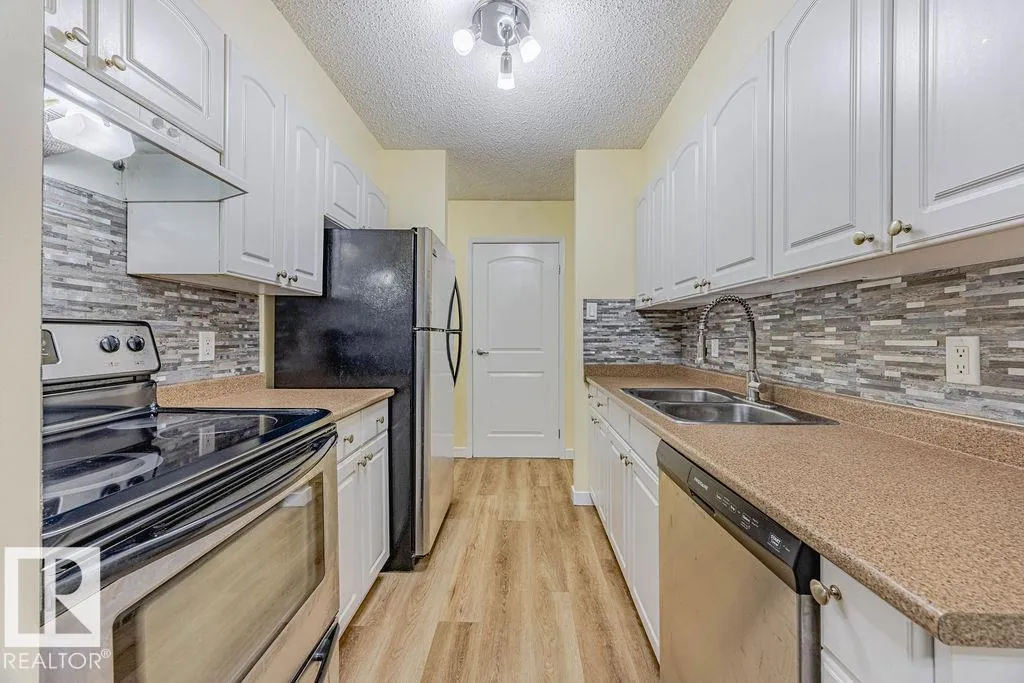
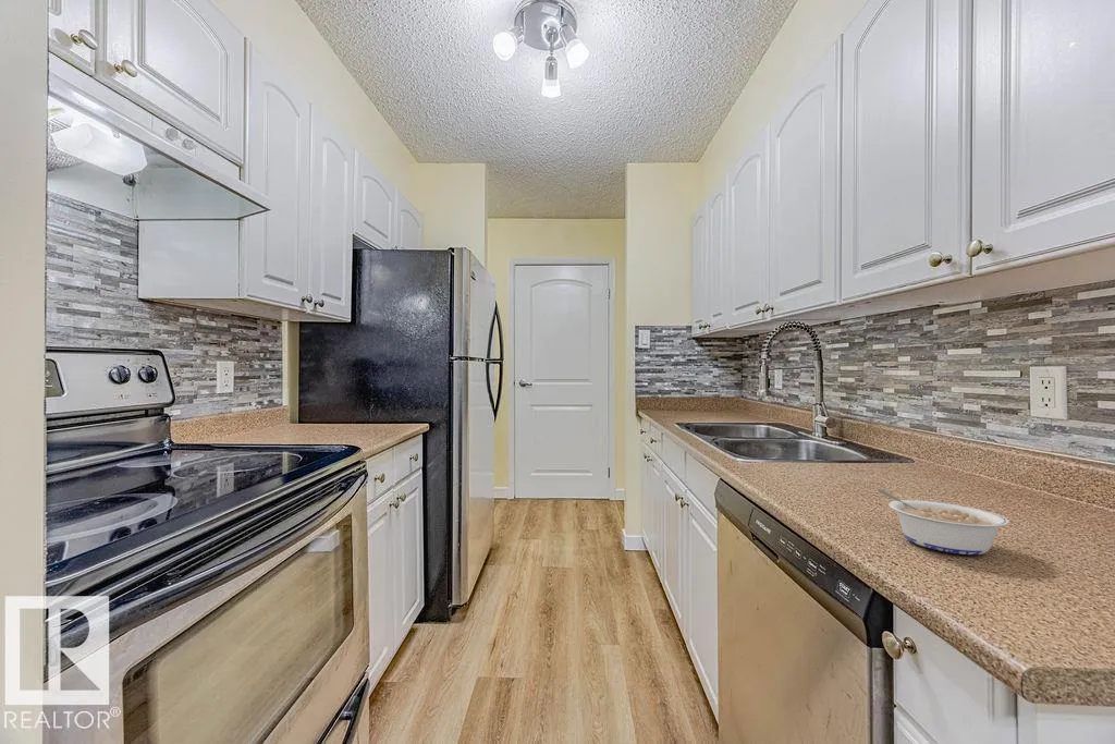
+ legume (940, 523)
